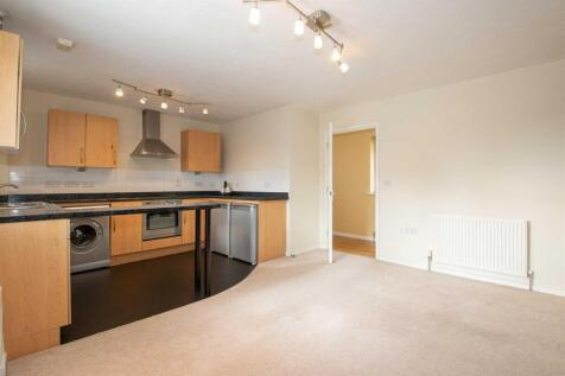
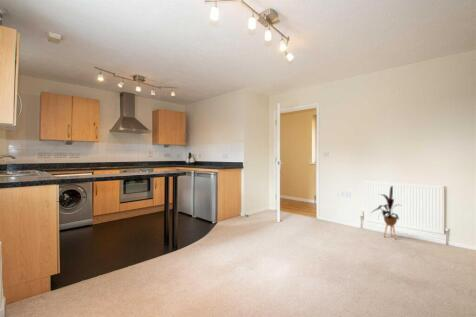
+ house plant (386, 211)
